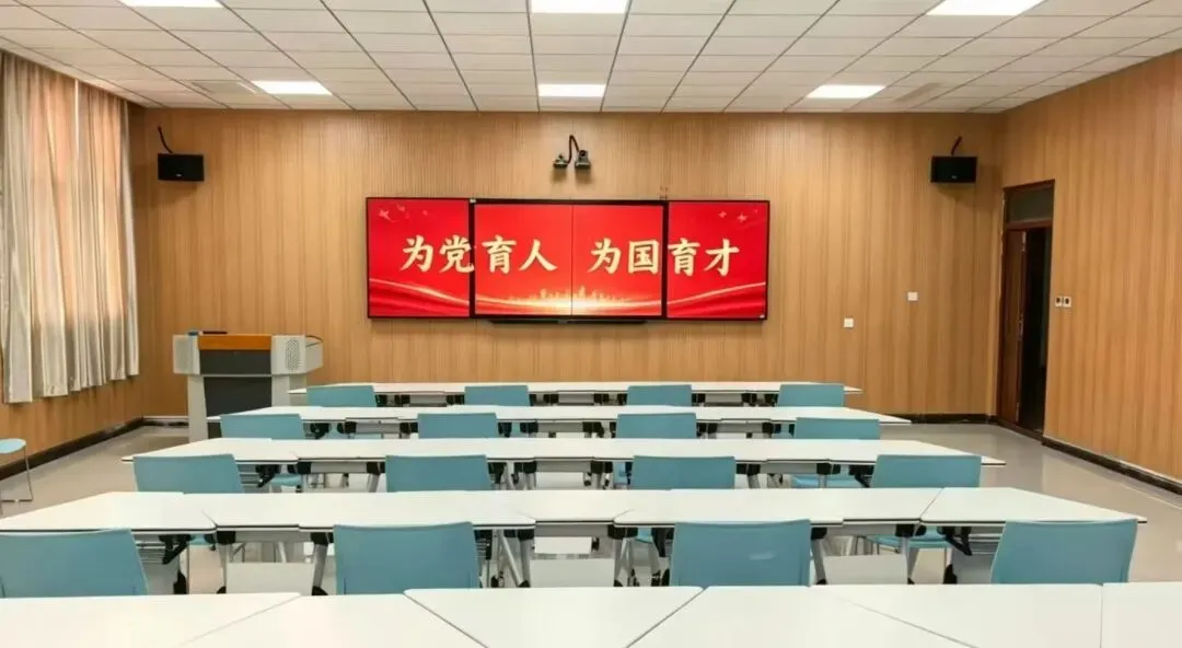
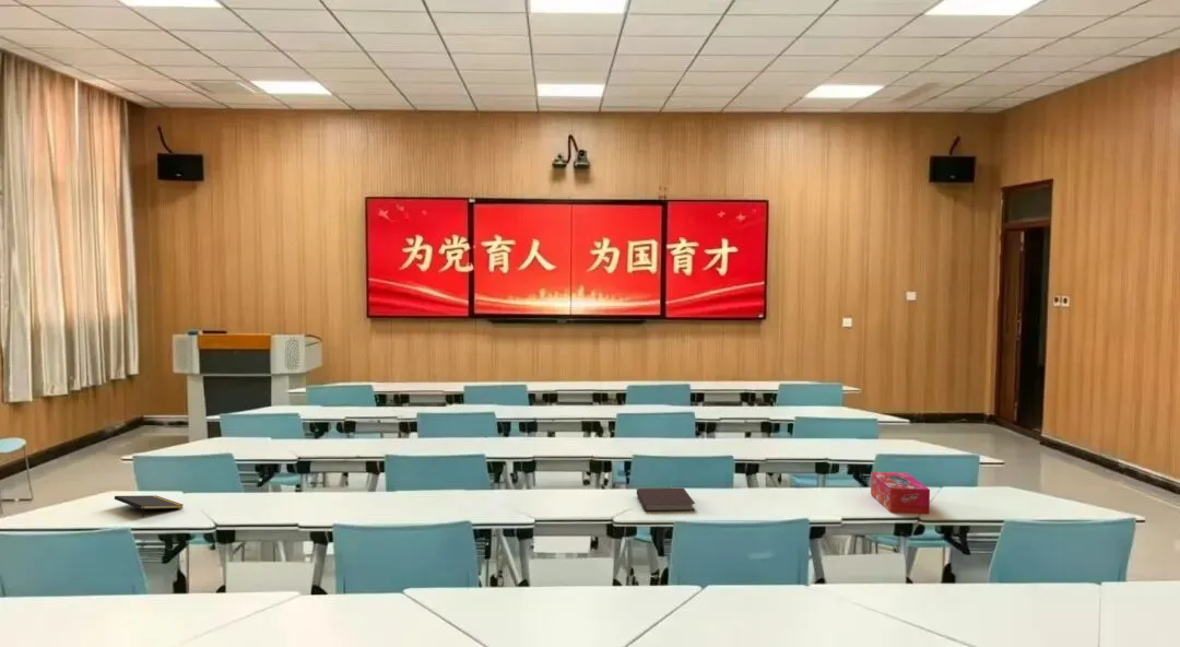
+ notepad (149, 502)
+ tissue box (898, 492)
+ notebook (664, 498)
